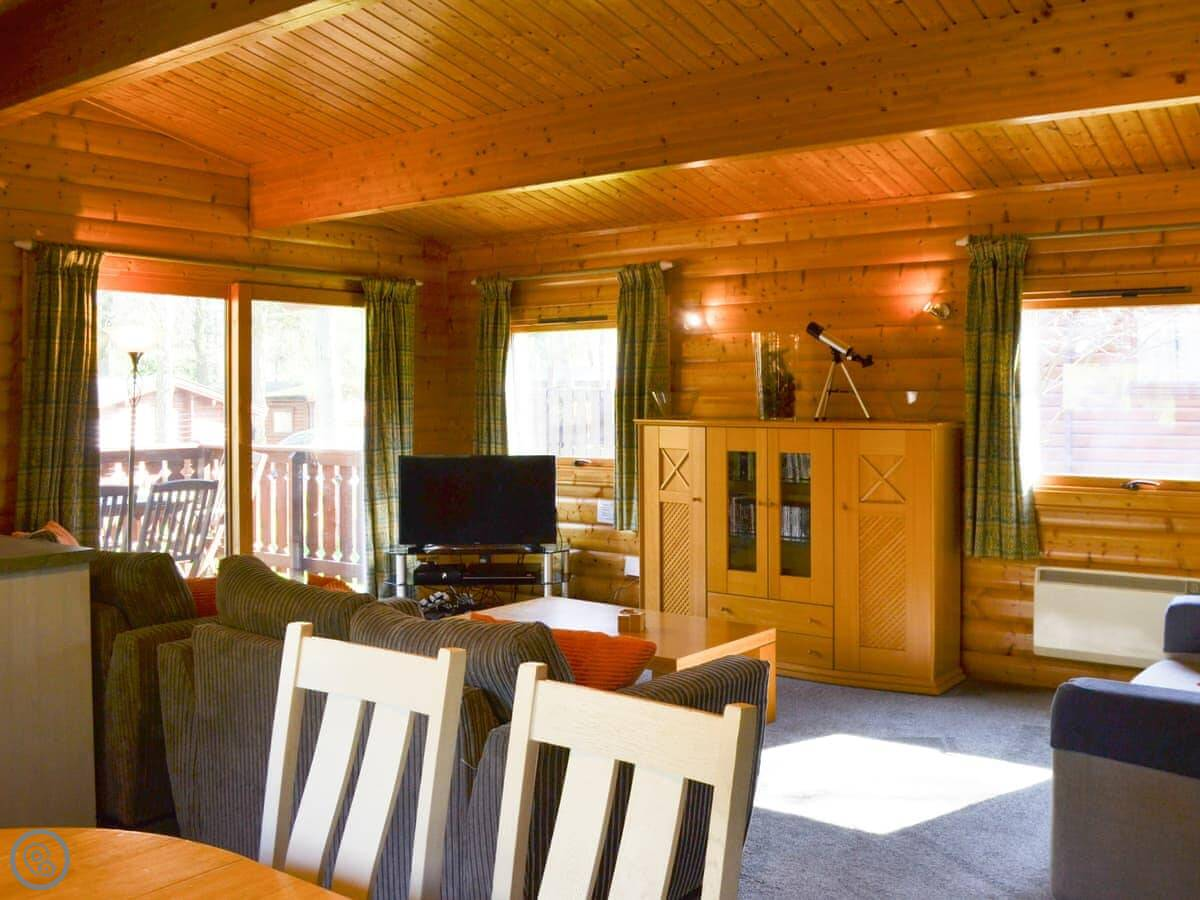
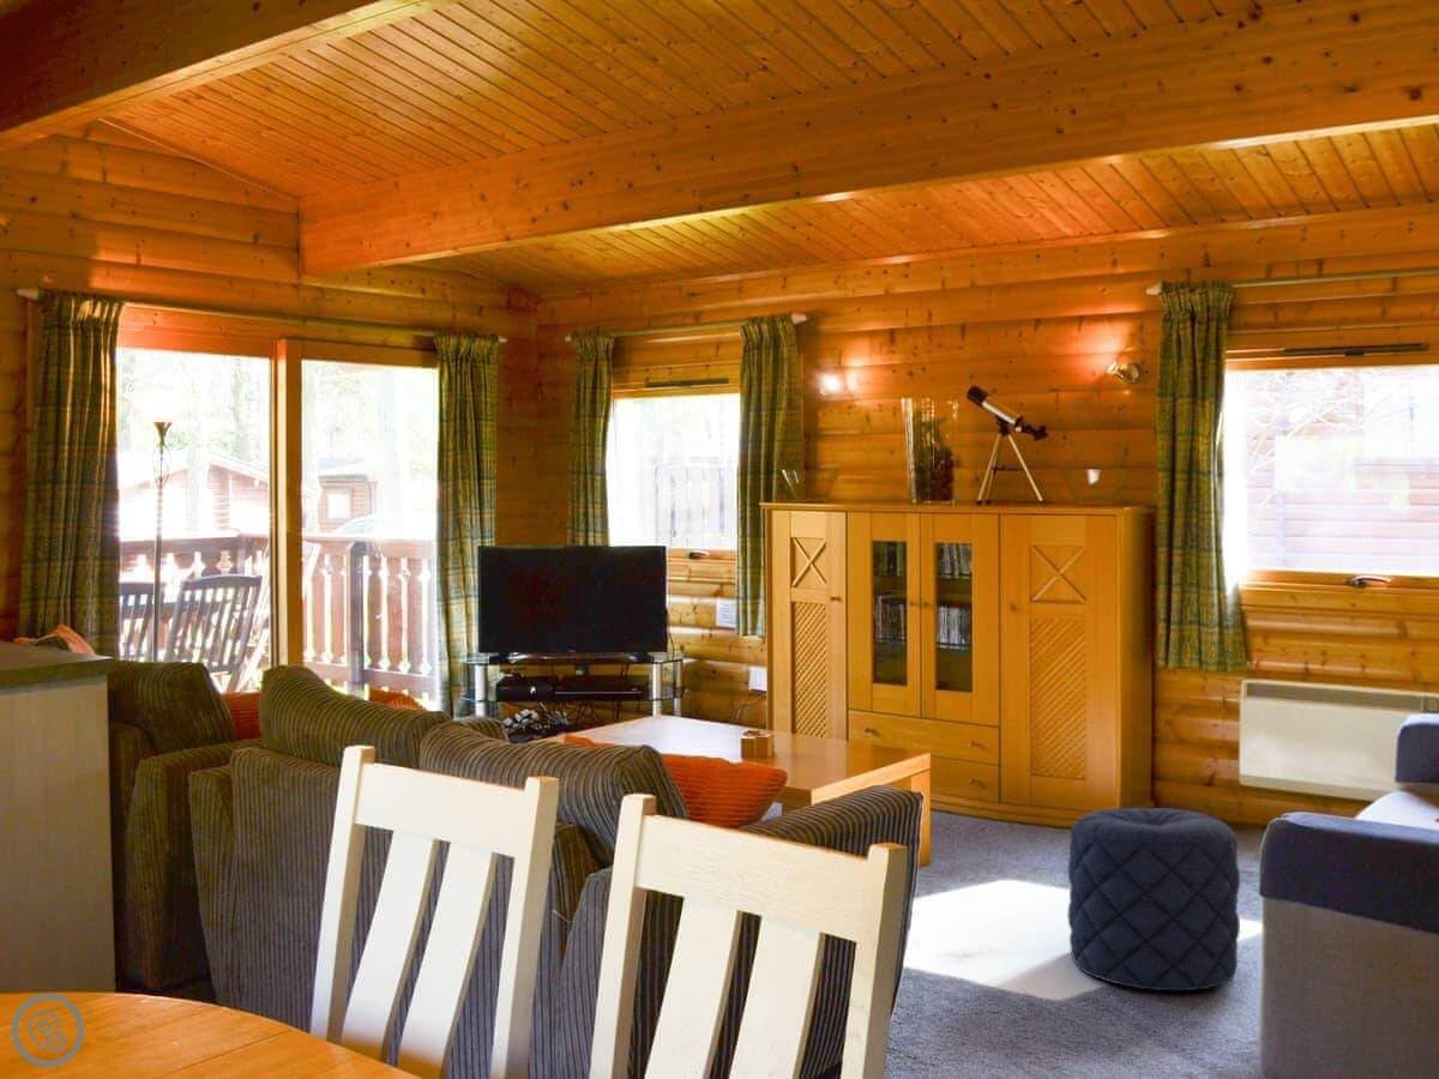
+ pouf (1152, 891)
